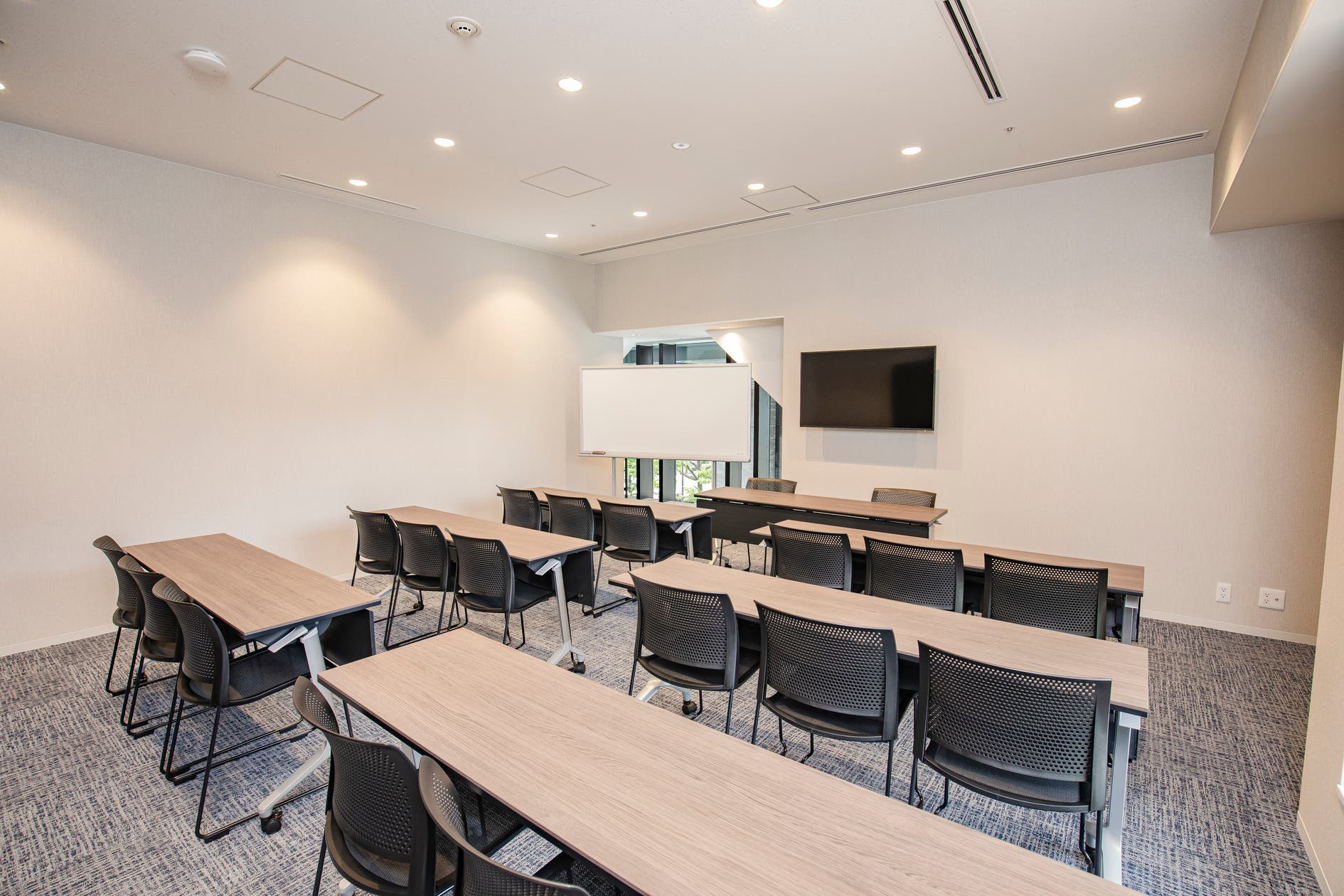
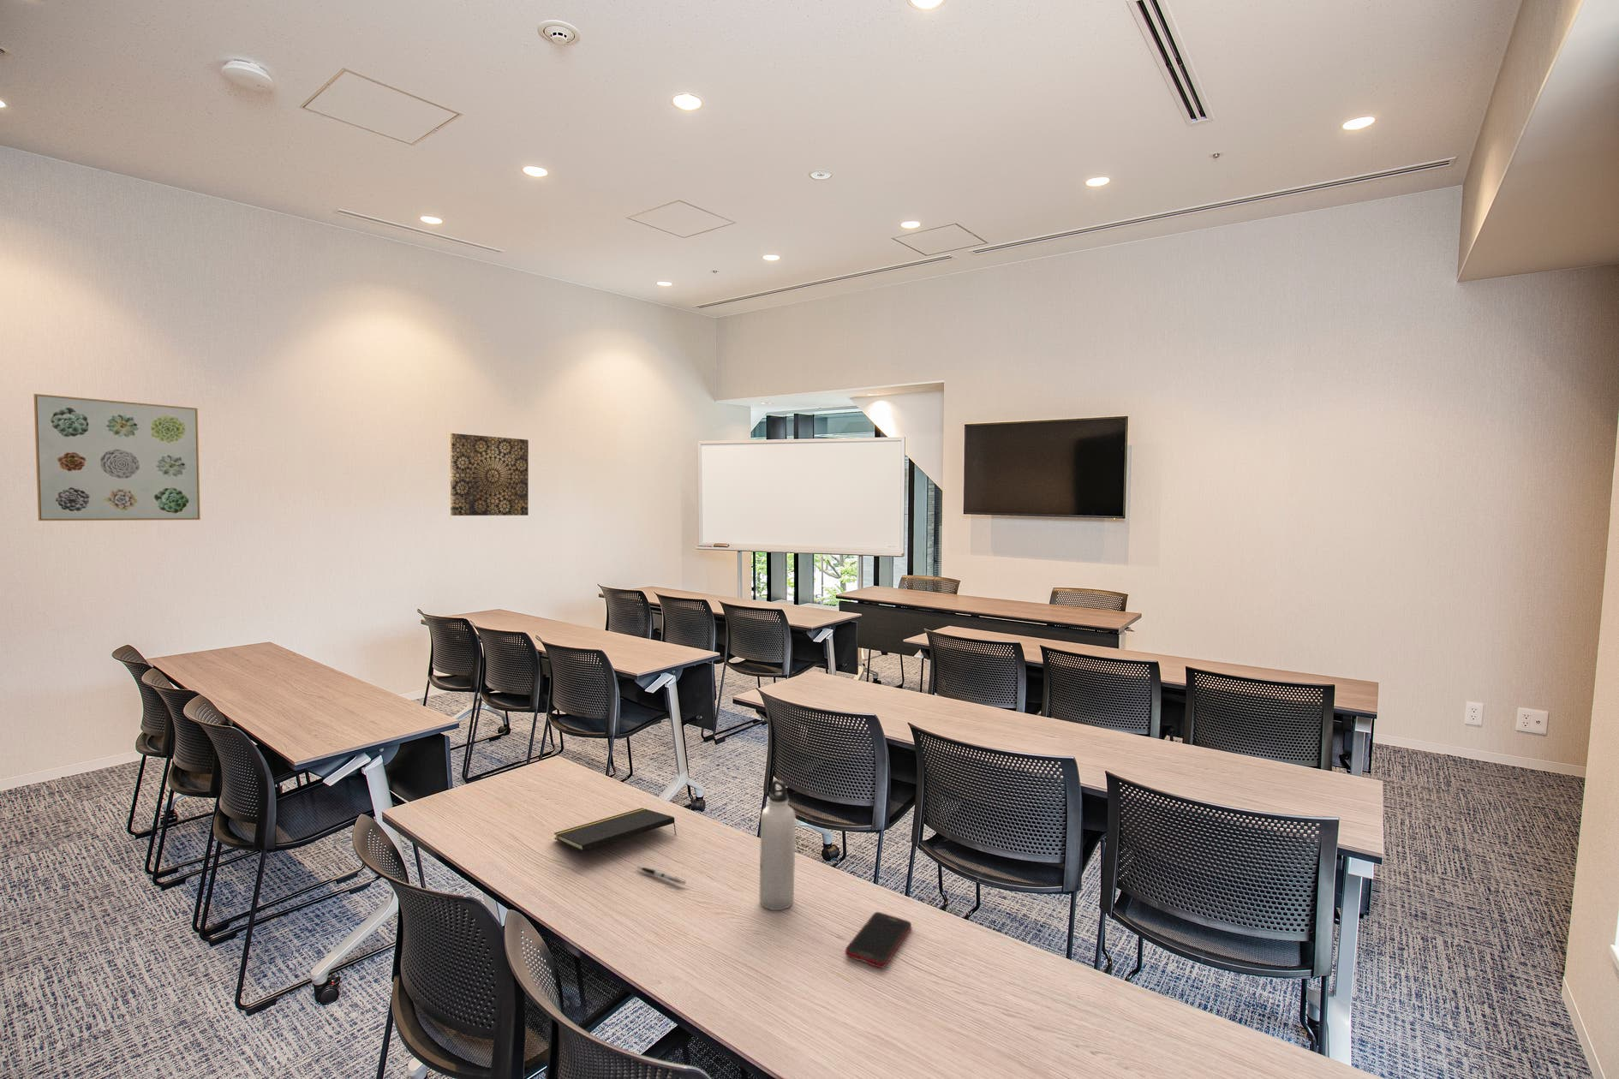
+ wall art (490, 476)
+ pen (660, 874)
+ cell phone (879, 938)
+ water bottle (777, 841)
+ notepad (614, 829)
+ wall art (123, 461)
